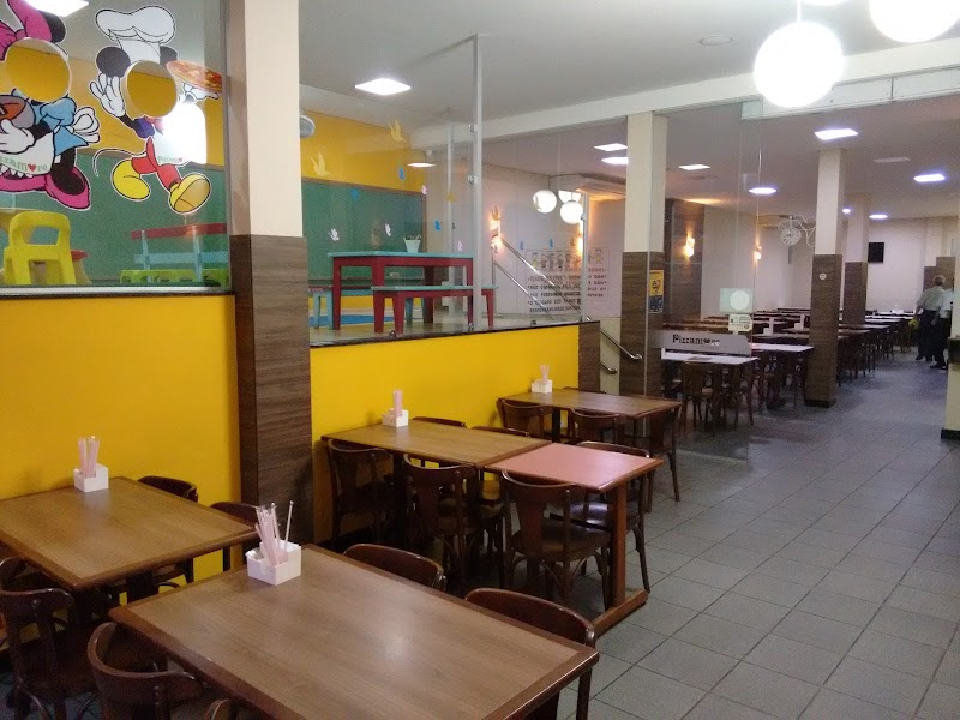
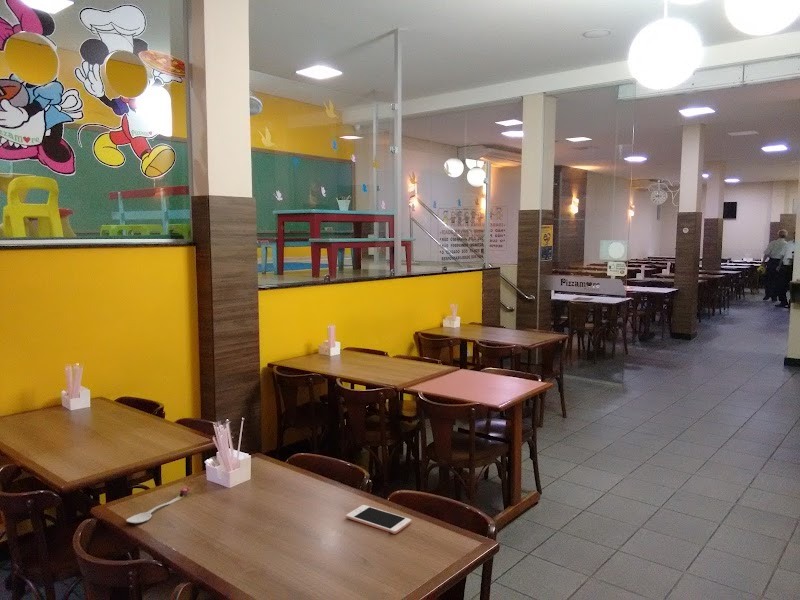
+ cell phone (378, 518)
+ spoon (160, 505)
